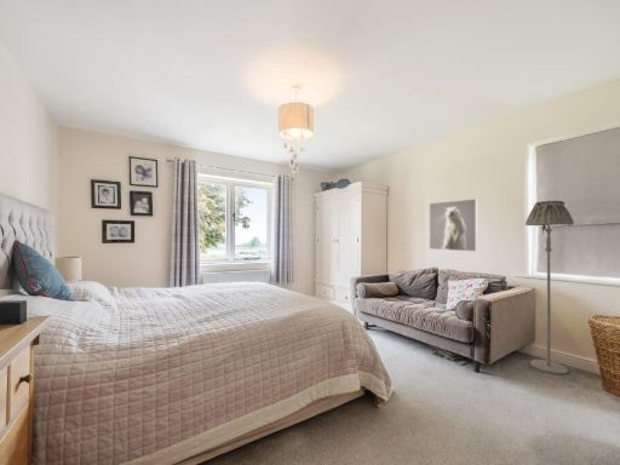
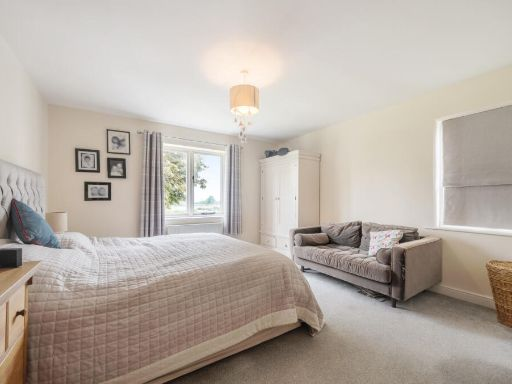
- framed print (452, 225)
- floor lamp (547, 283)
